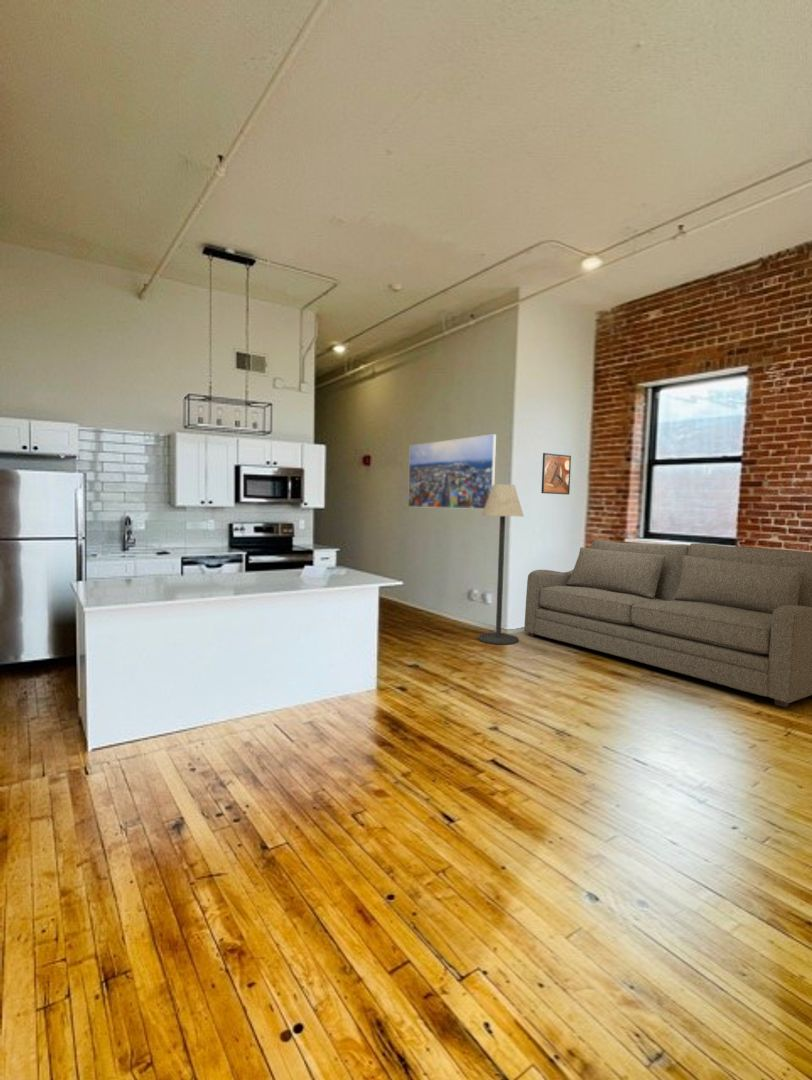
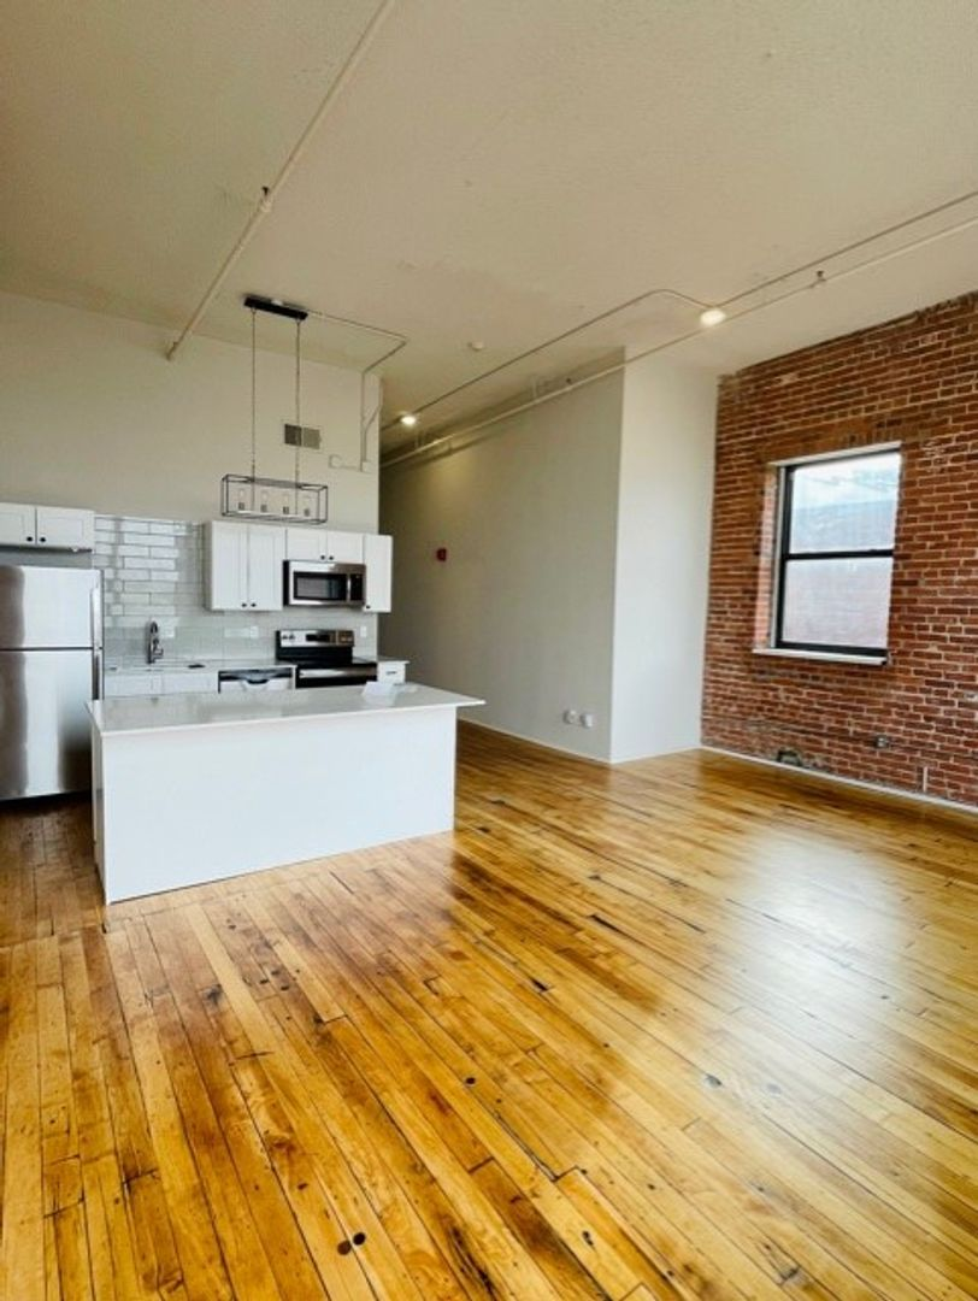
- floor lamp (500, 562)
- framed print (556, 474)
- sofa (667, 600)
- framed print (447, 474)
